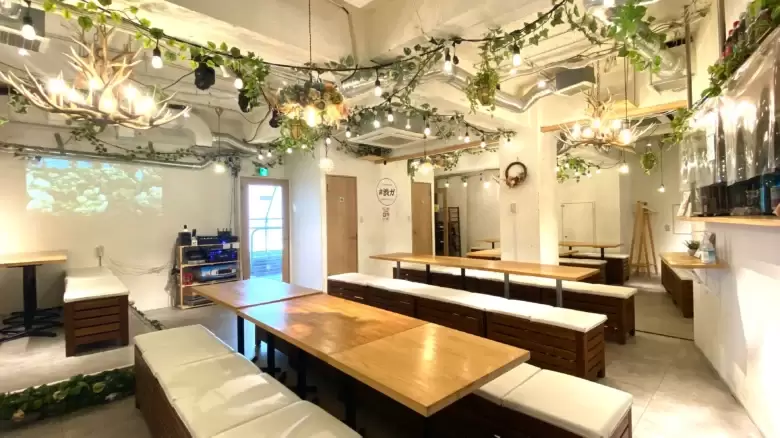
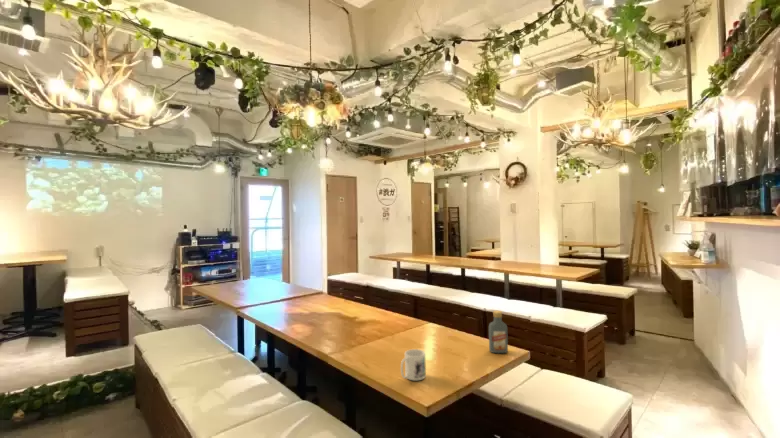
+ vodka (498, 331)
+ mug (412, 365)
